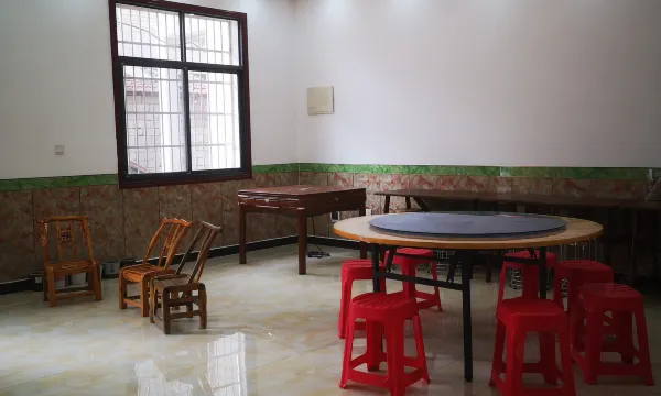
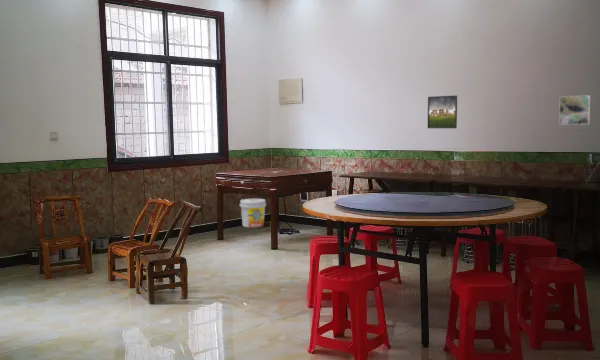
+ bucket (252, 212)
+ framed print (442, 112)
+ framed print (574, 110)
